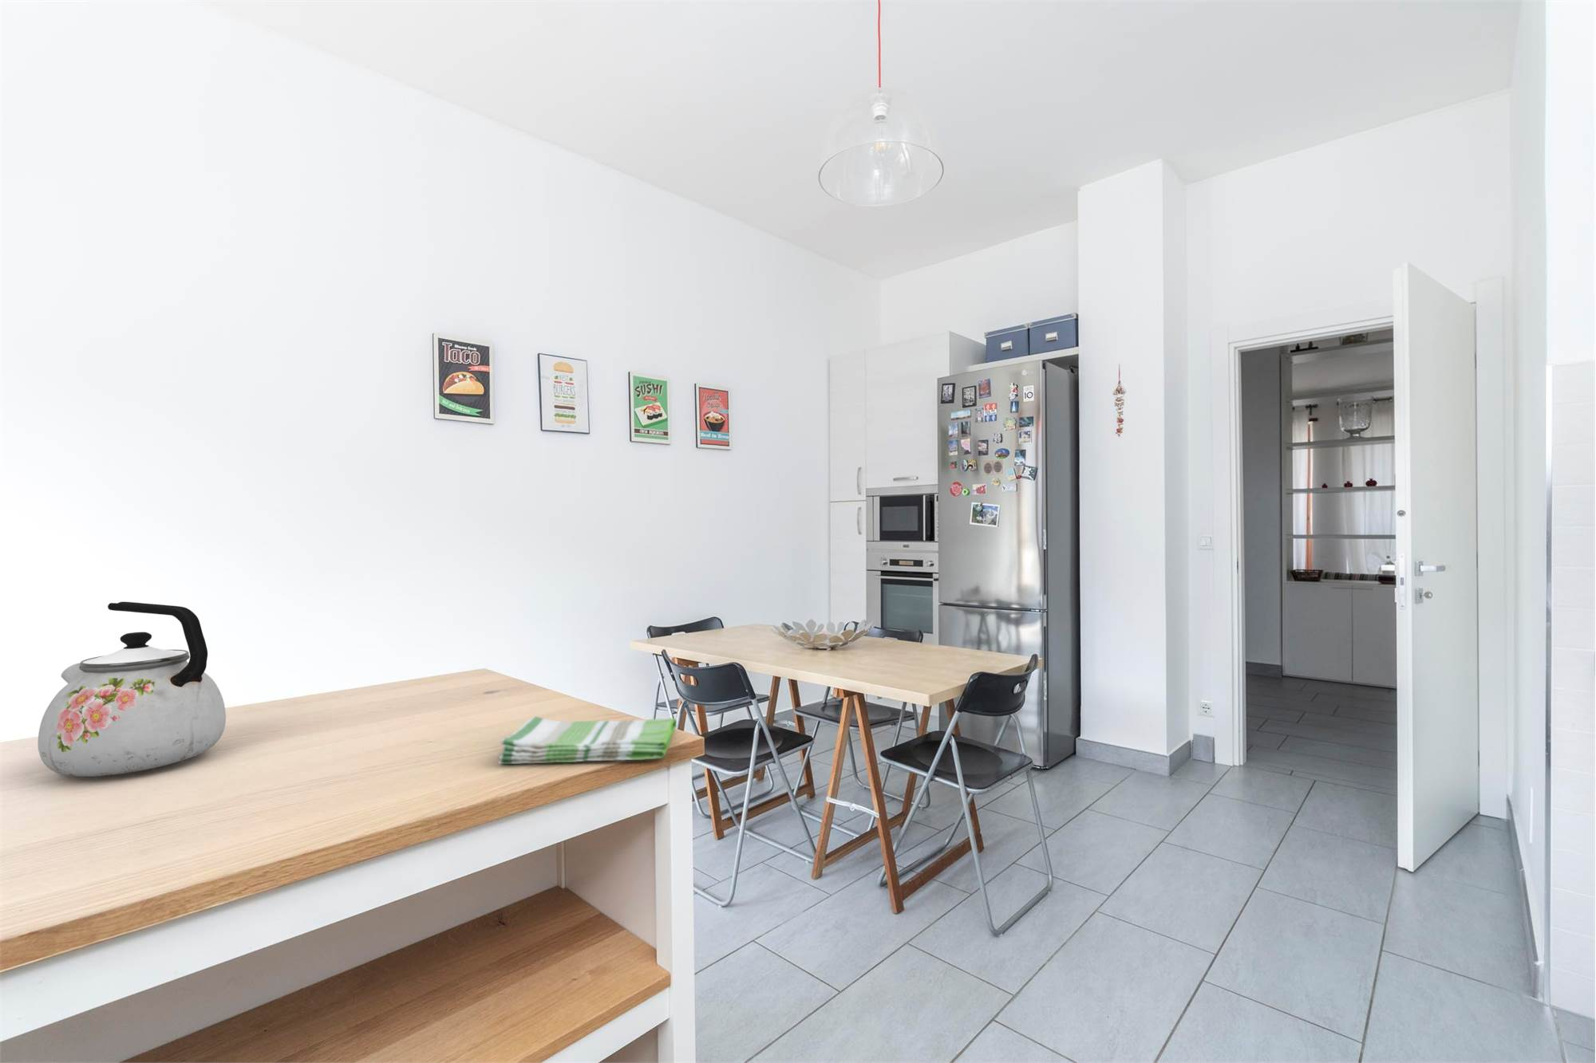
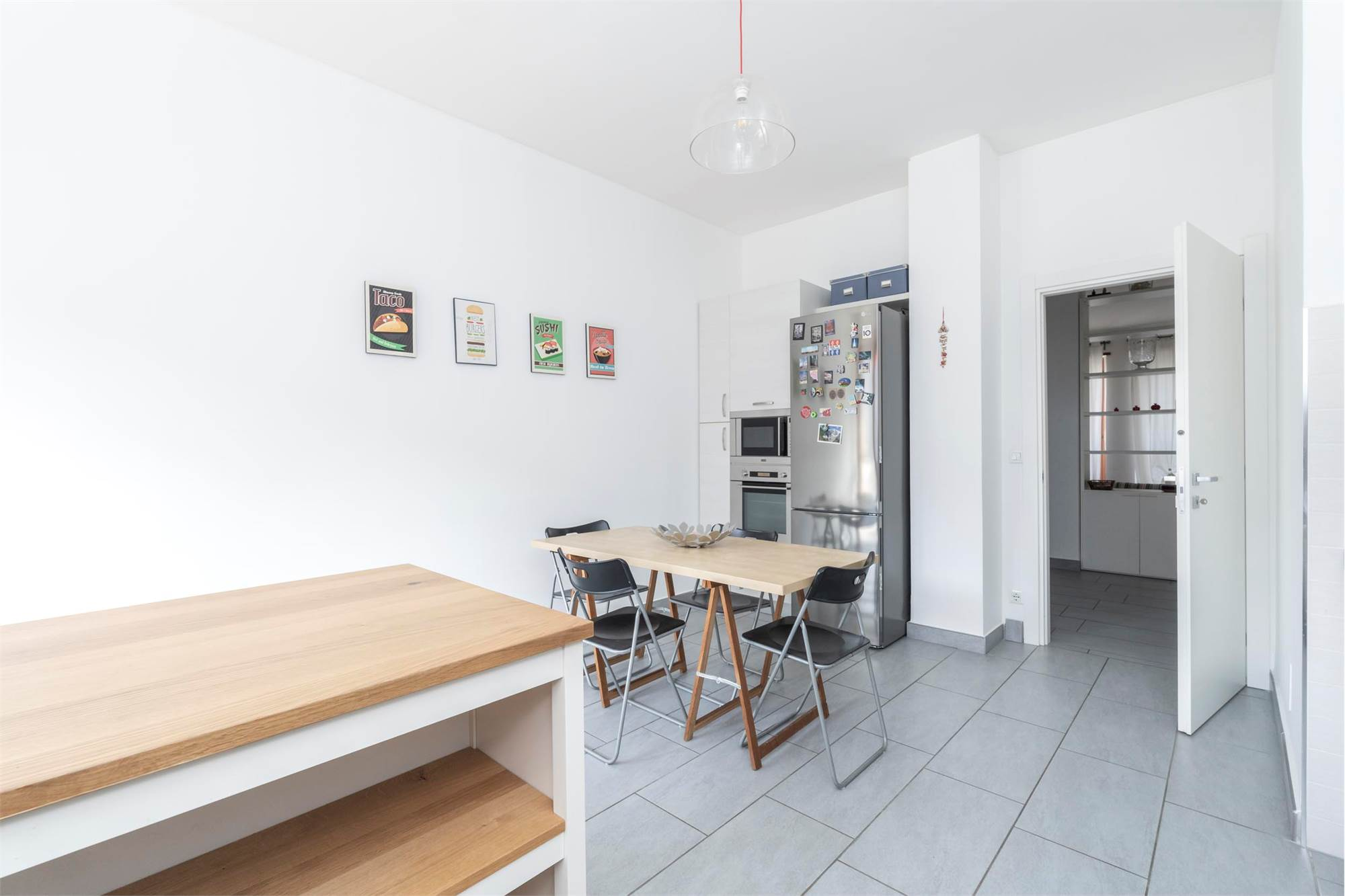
- kettle (135, 682)
- dish towel (593, 733)
